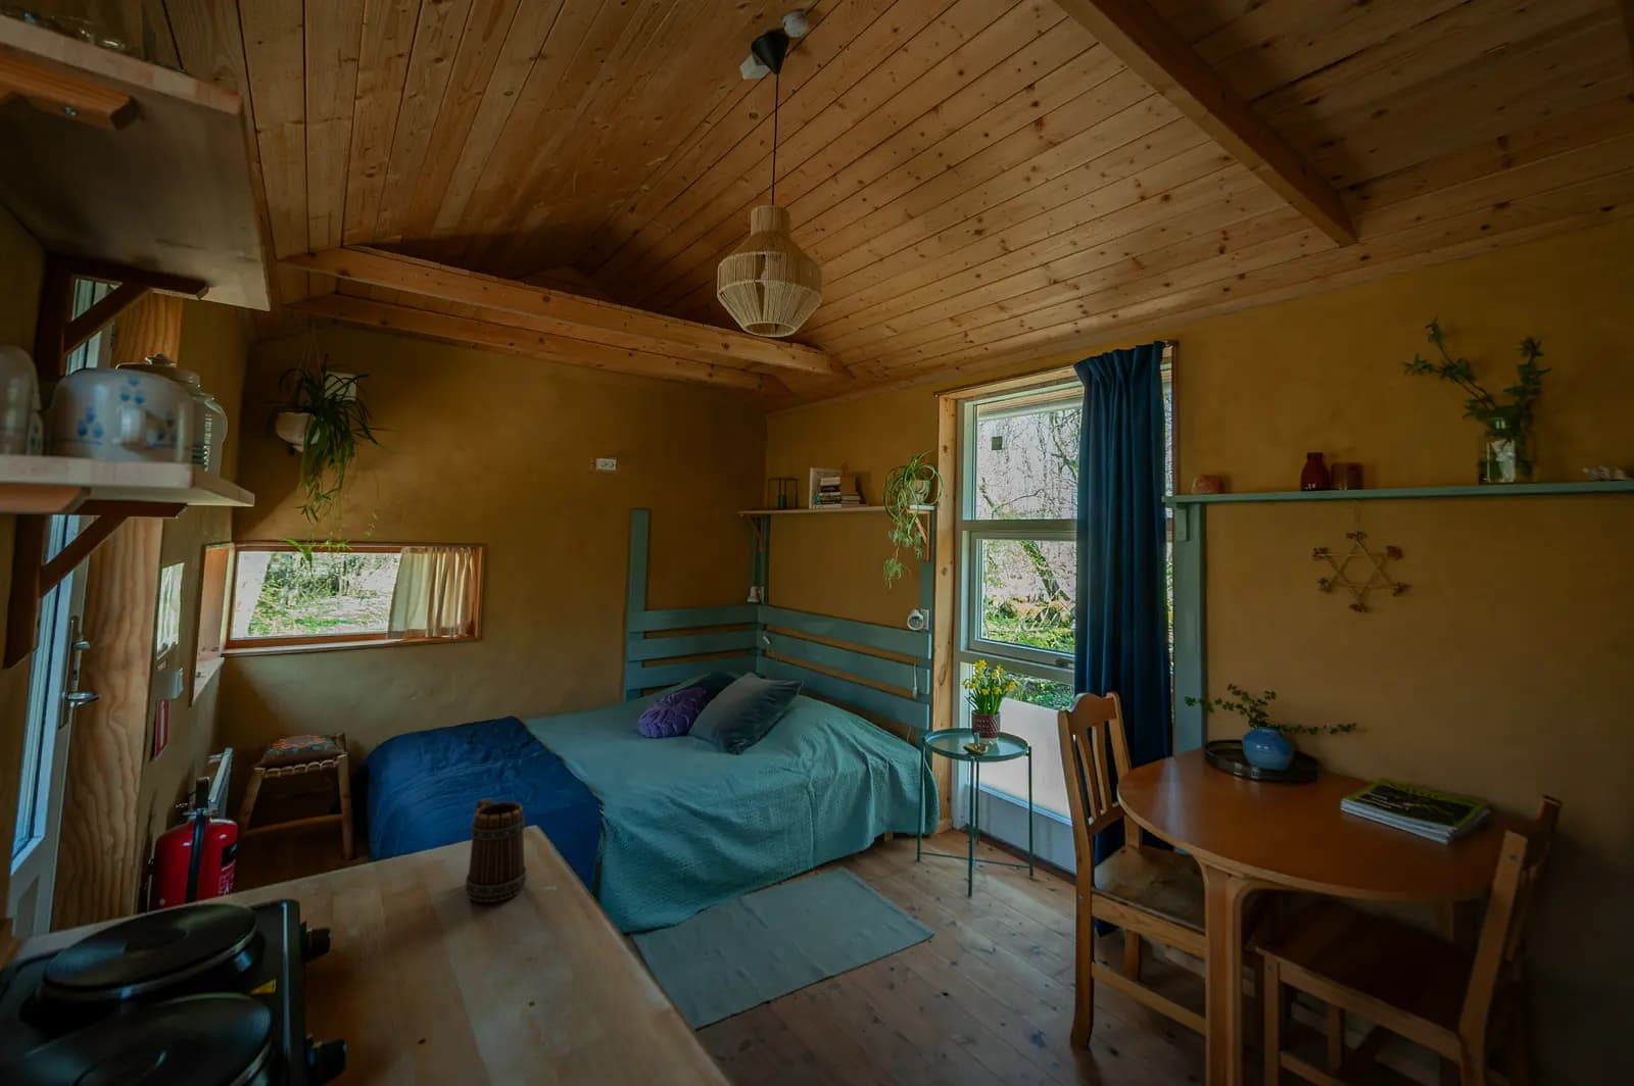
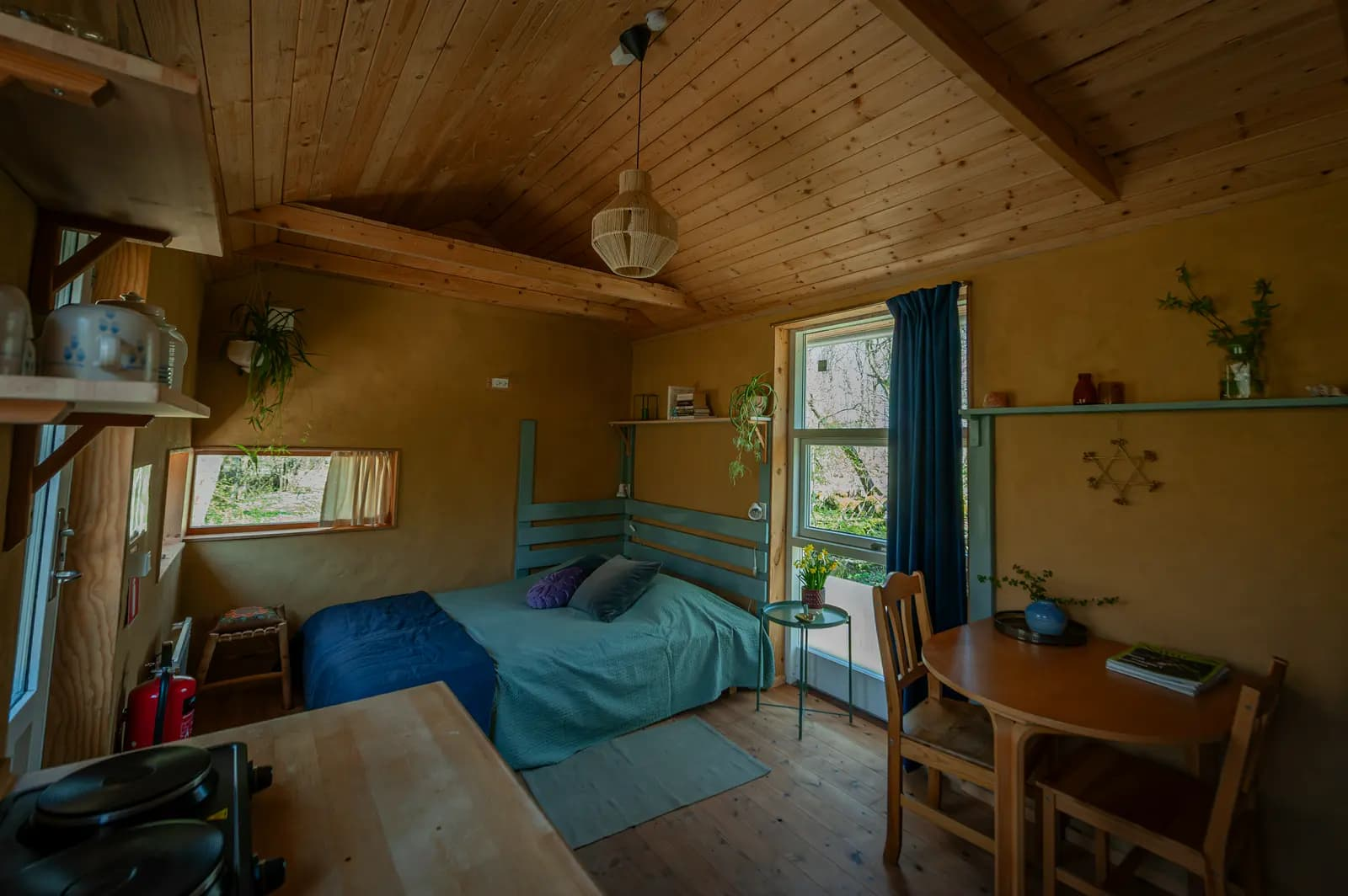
- mug (492, 844)
